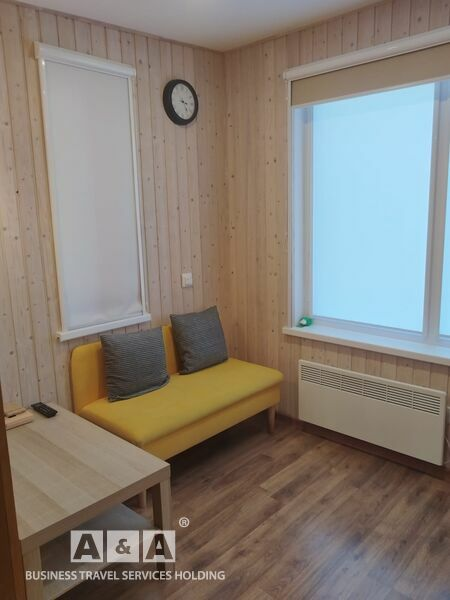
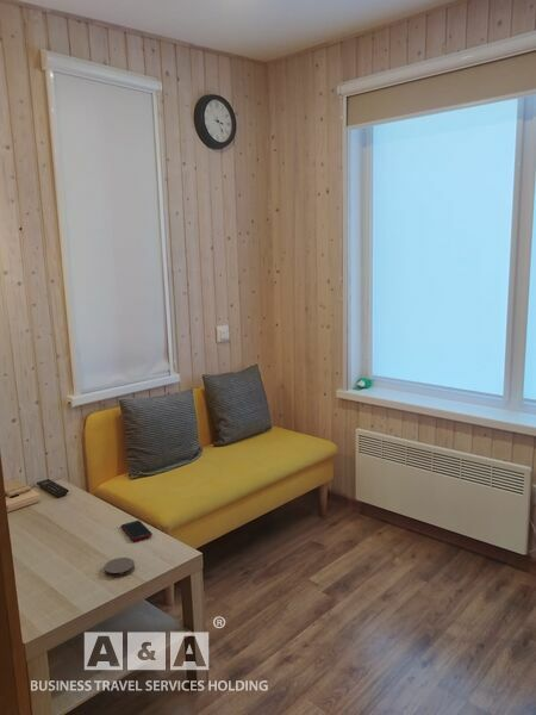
+ cell phone (136, 530)
+ coaster (119, 566)
